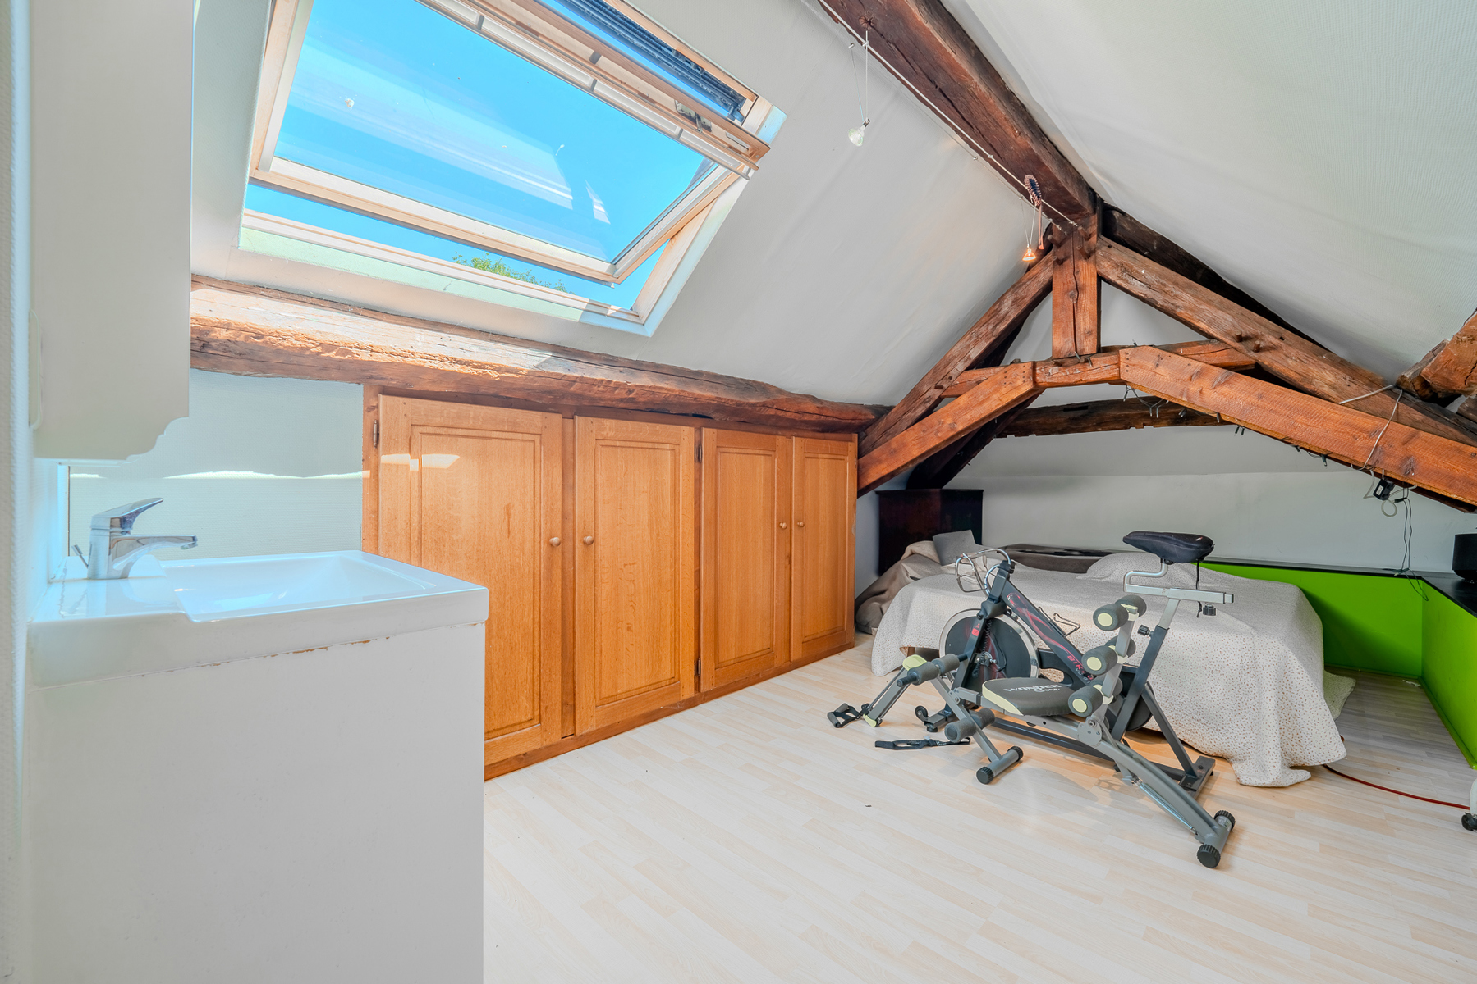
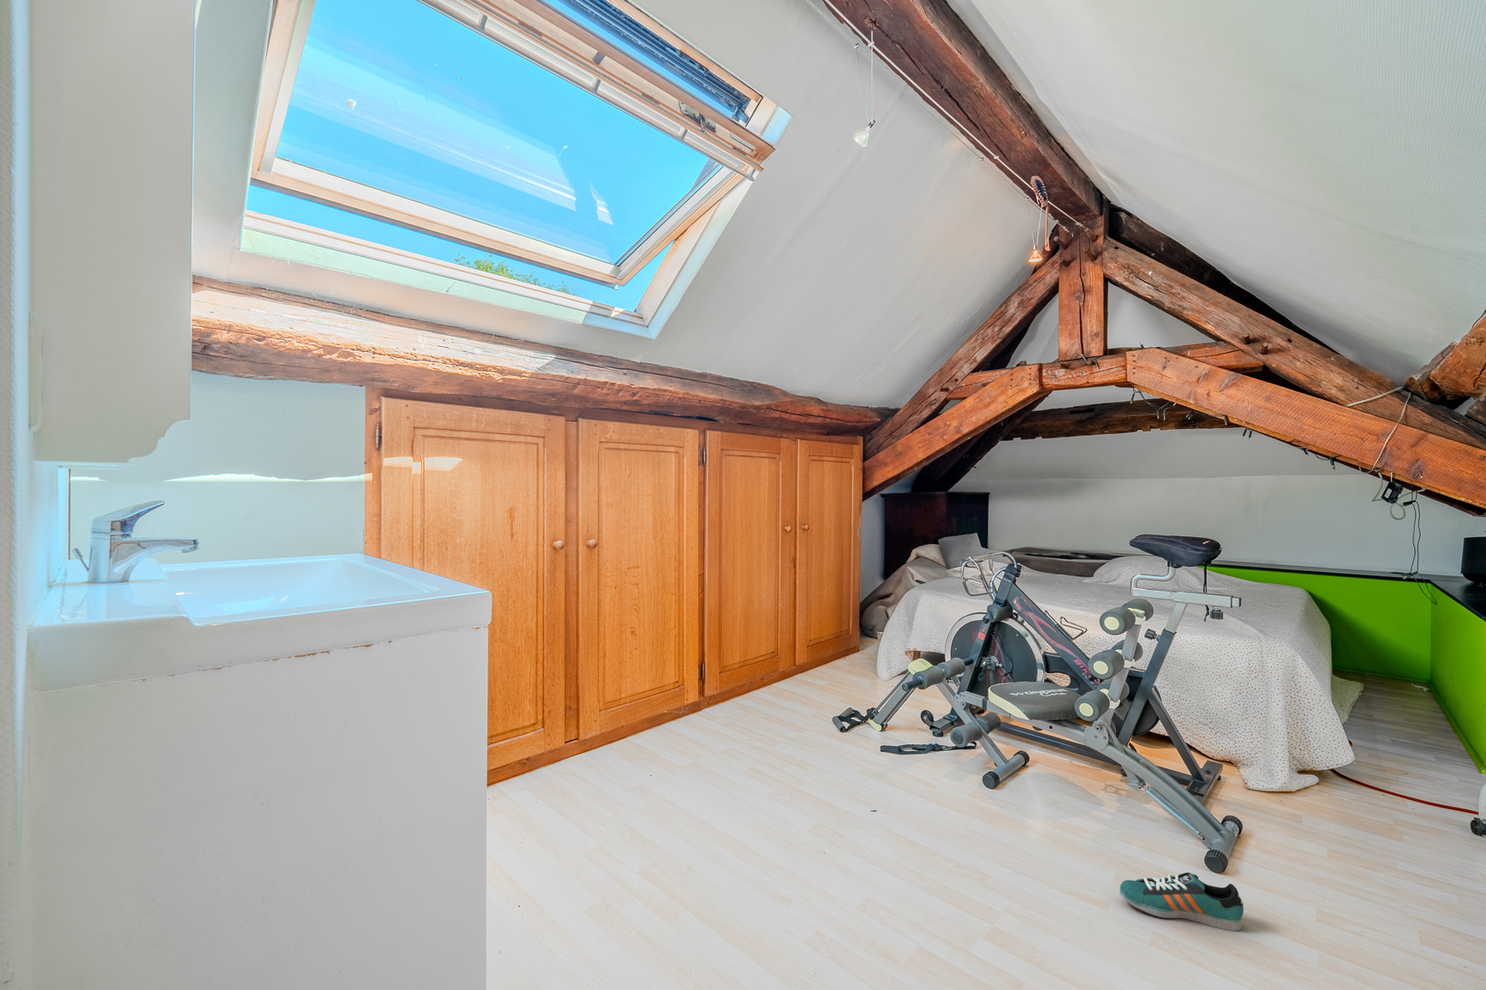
+ sneaker (1178, 891)
